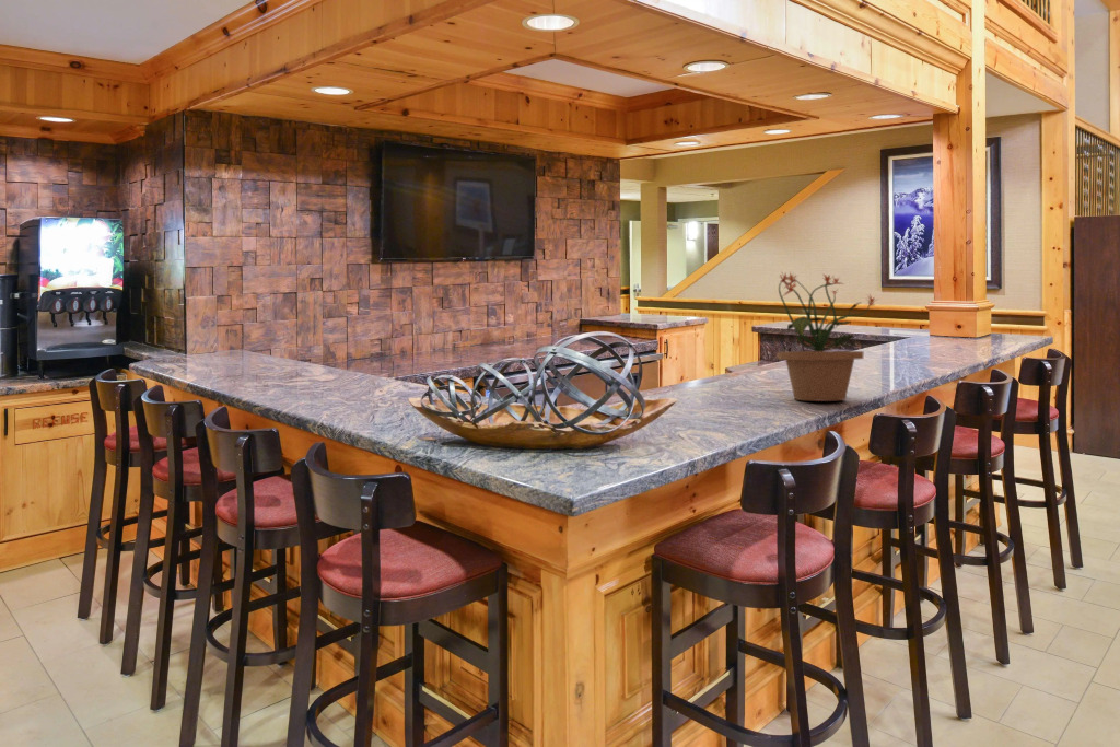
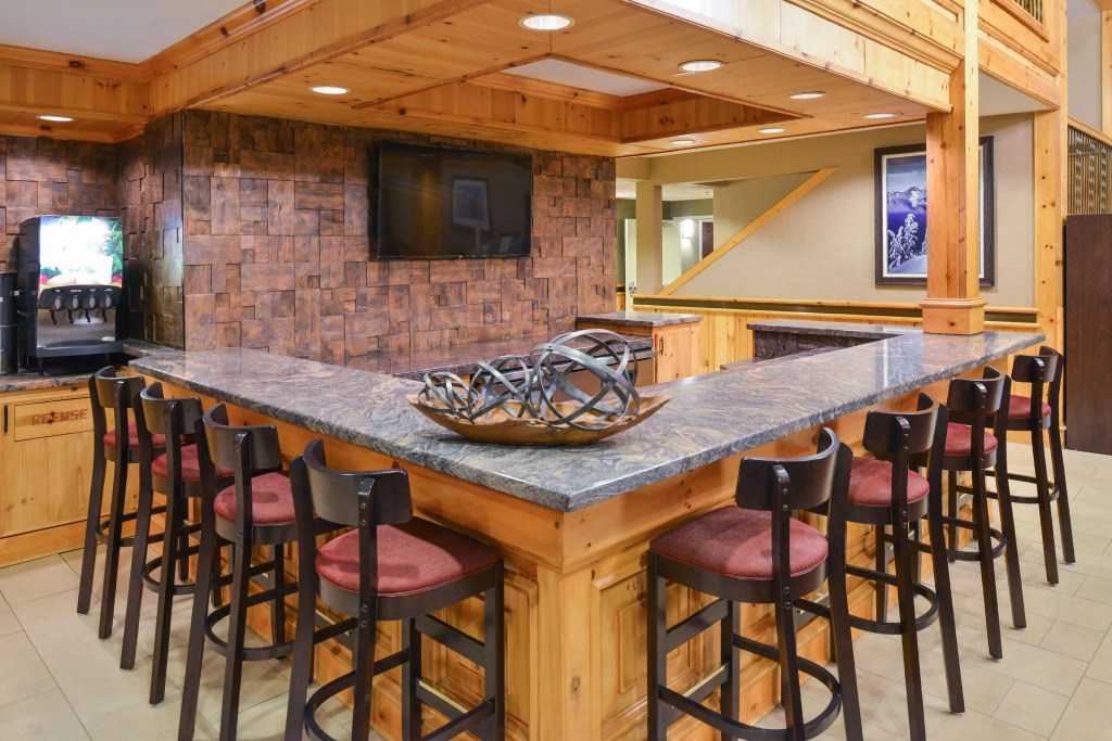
- potted plant (813, 334)
